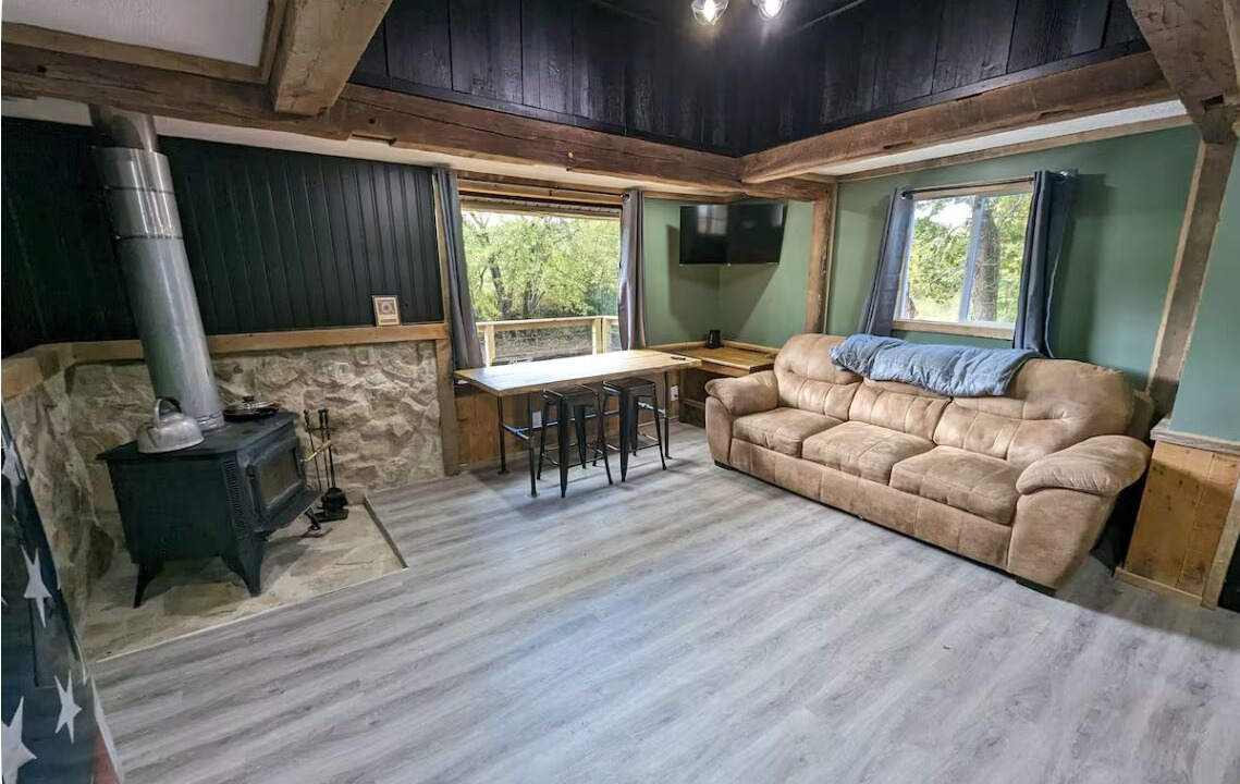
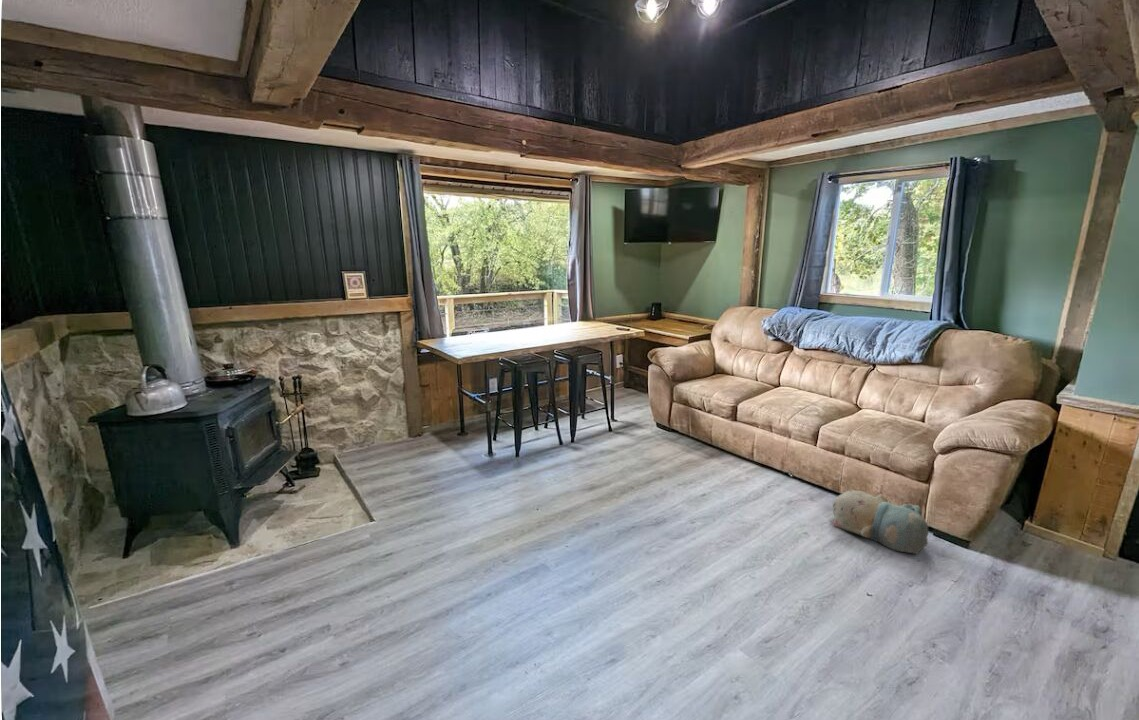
+ plush toy (876, 517)
